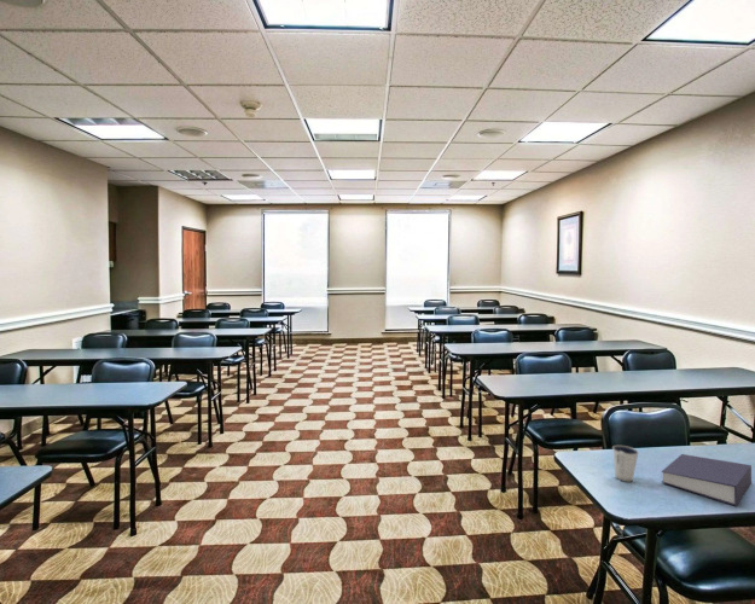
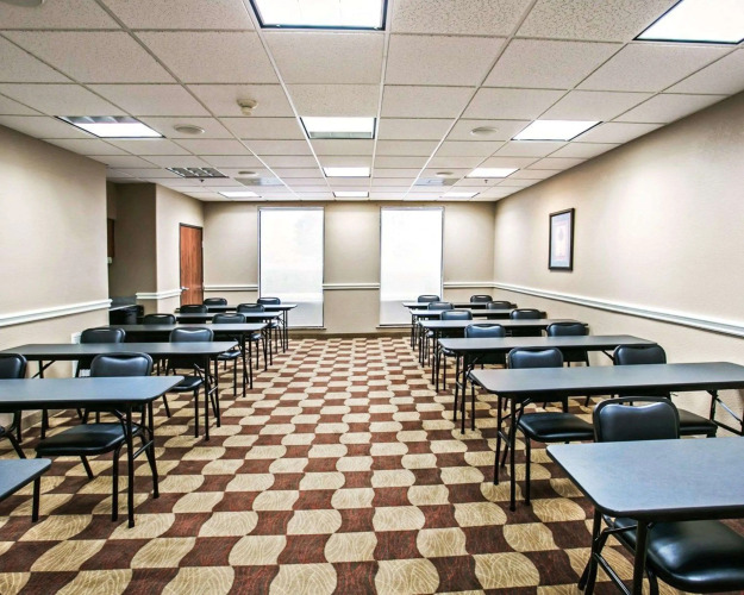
- book (707, 474)
- dixie cup (625, 463)
